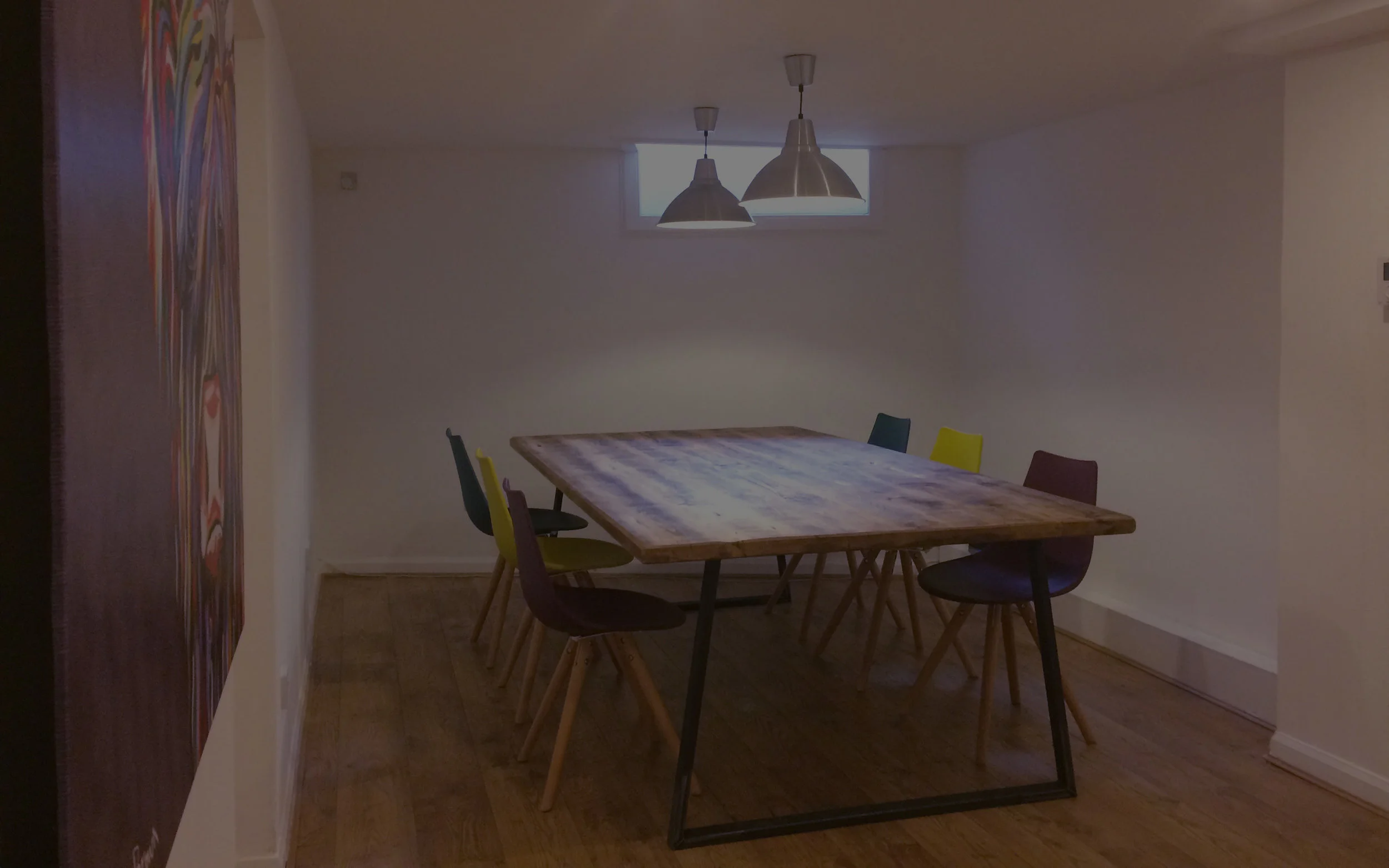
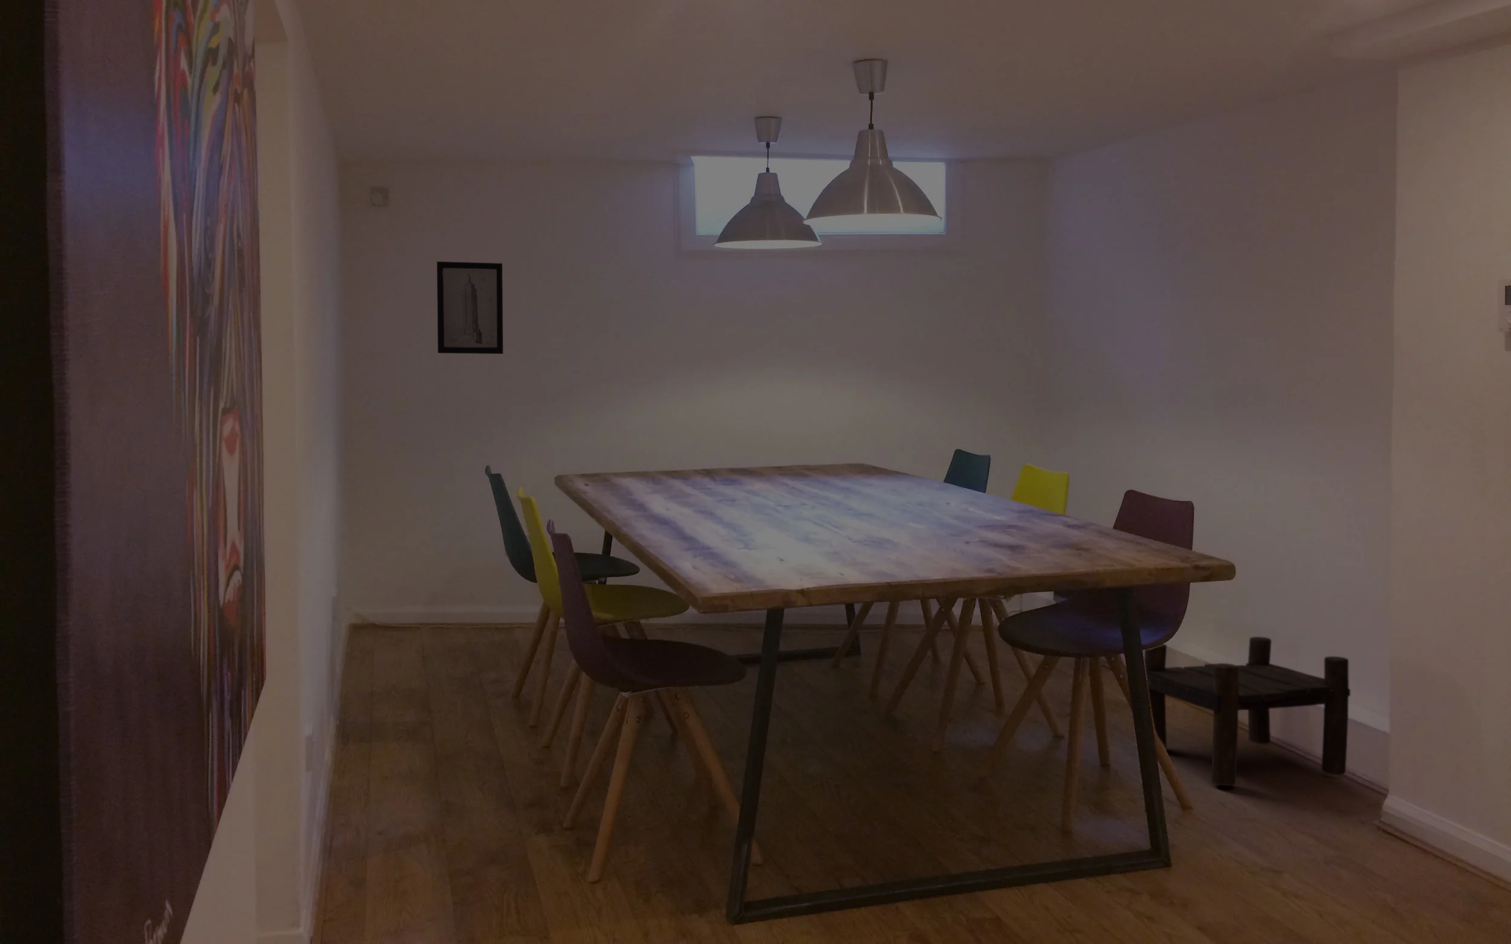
+ stool (1243, 706)
+ wall art (470, 308)
